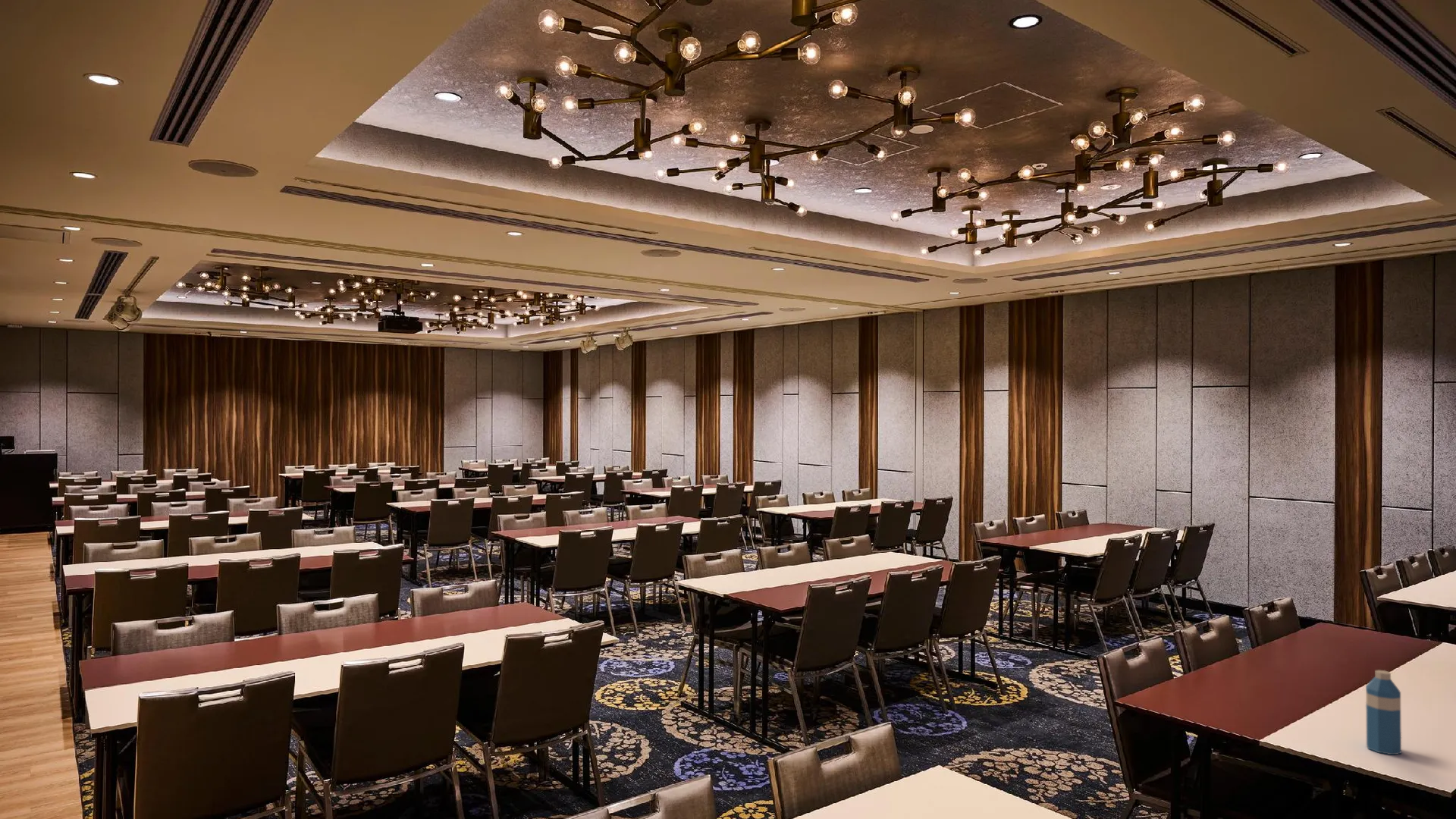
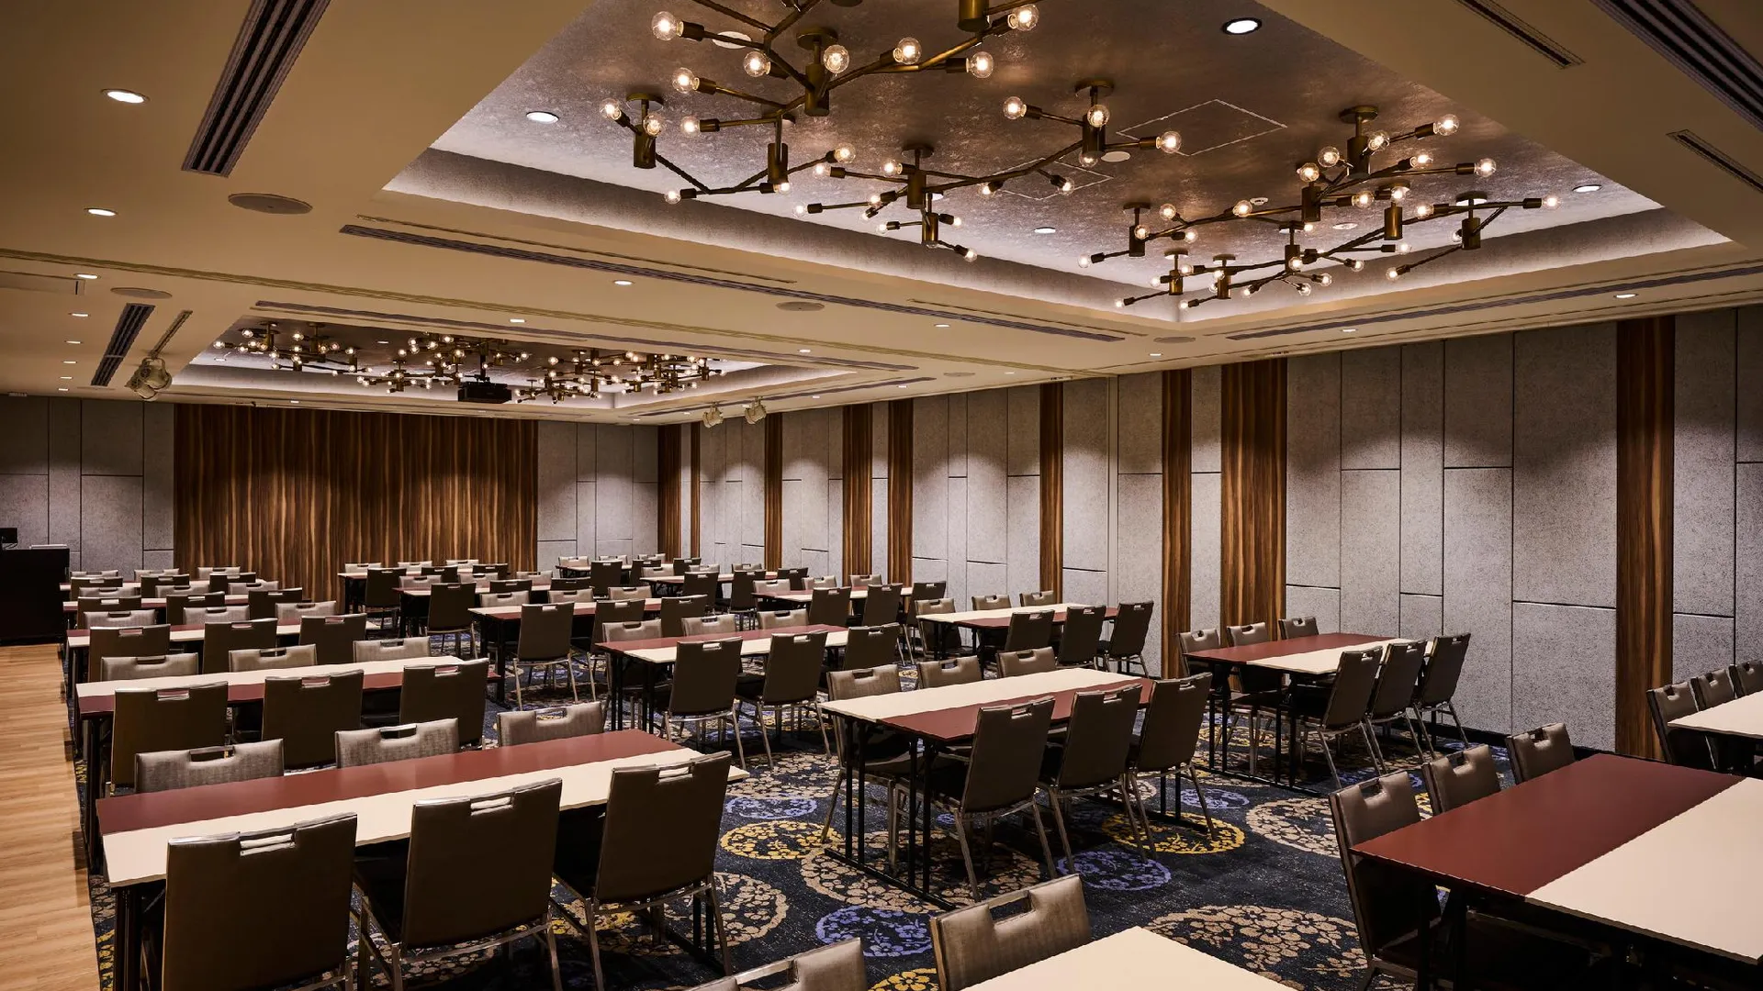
- water bottle (1383, 711)
